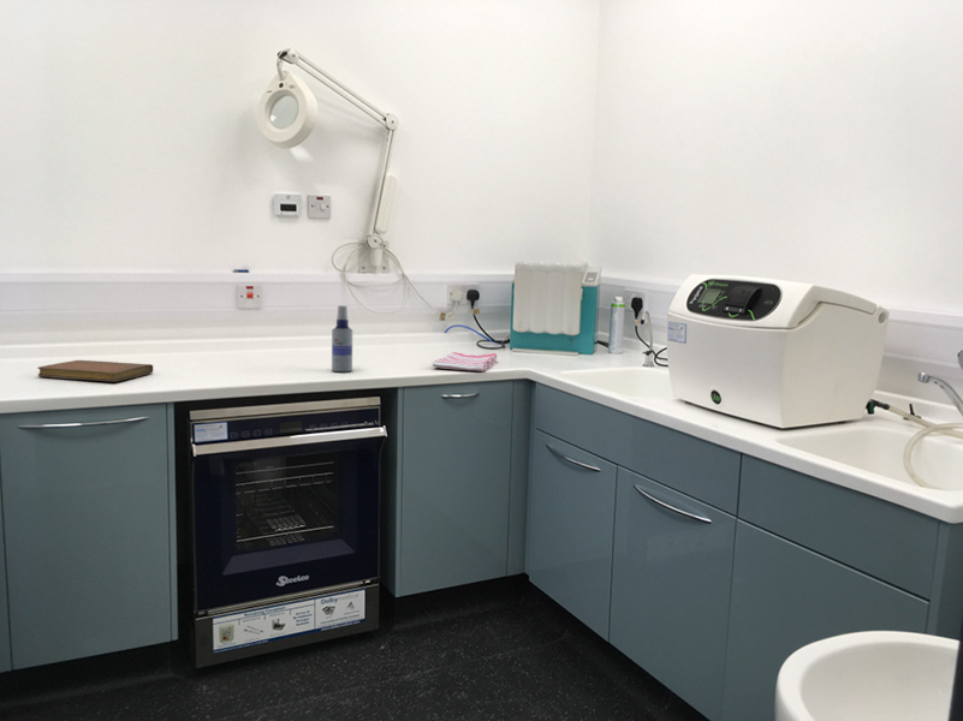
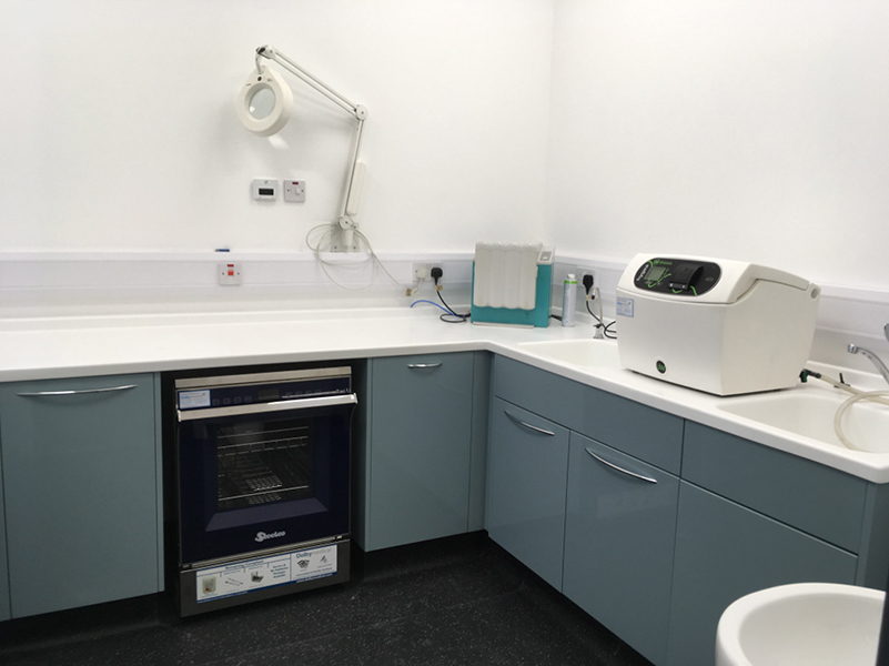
- dish towel (465, 360)
- spray bottle (341, 338)
- notebook (96, 369)
